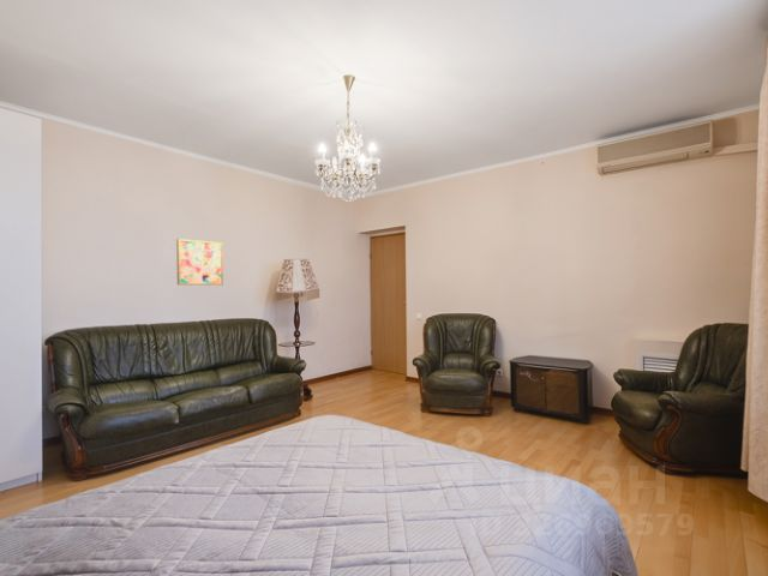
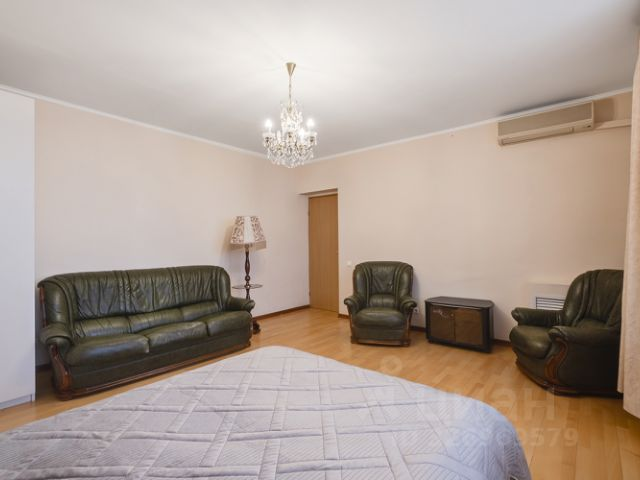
- wall art (200, 263)
